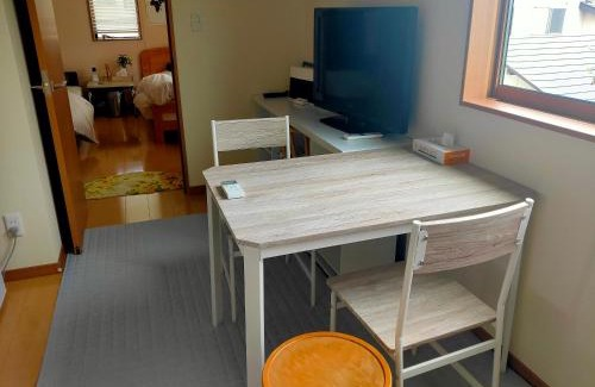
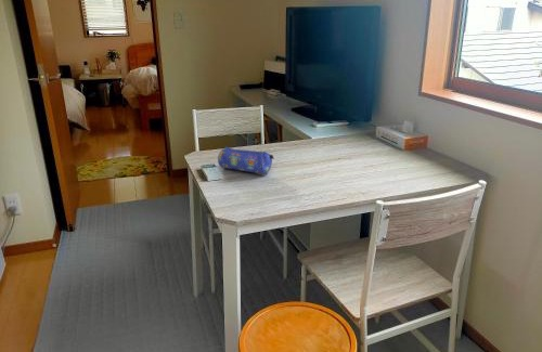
+ pencil case (245, 159)
